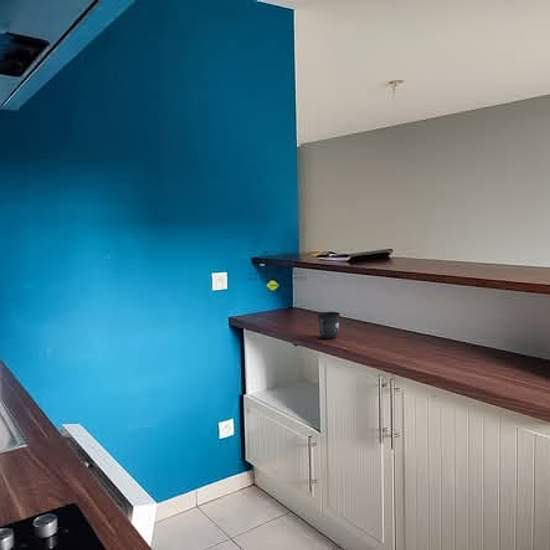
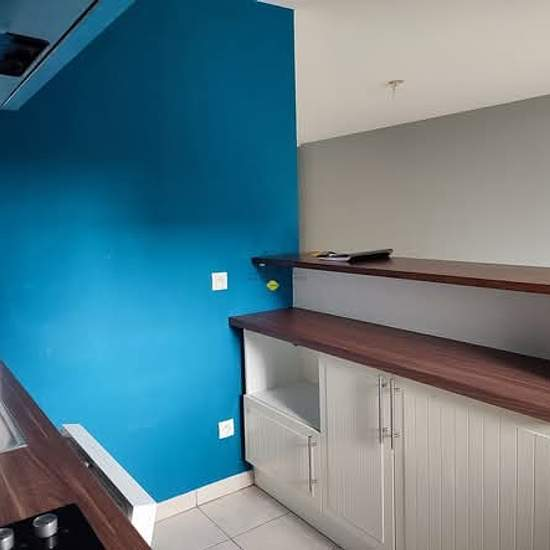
- mug (327, 326)
